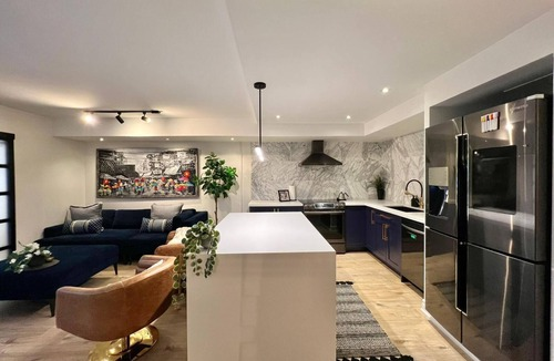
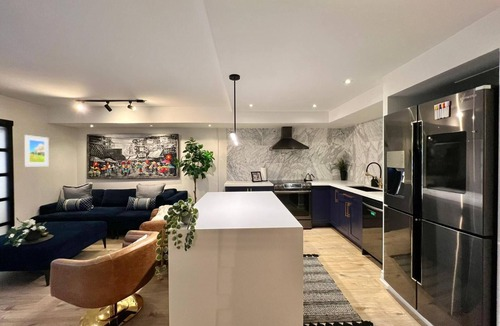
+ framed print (37, 151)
